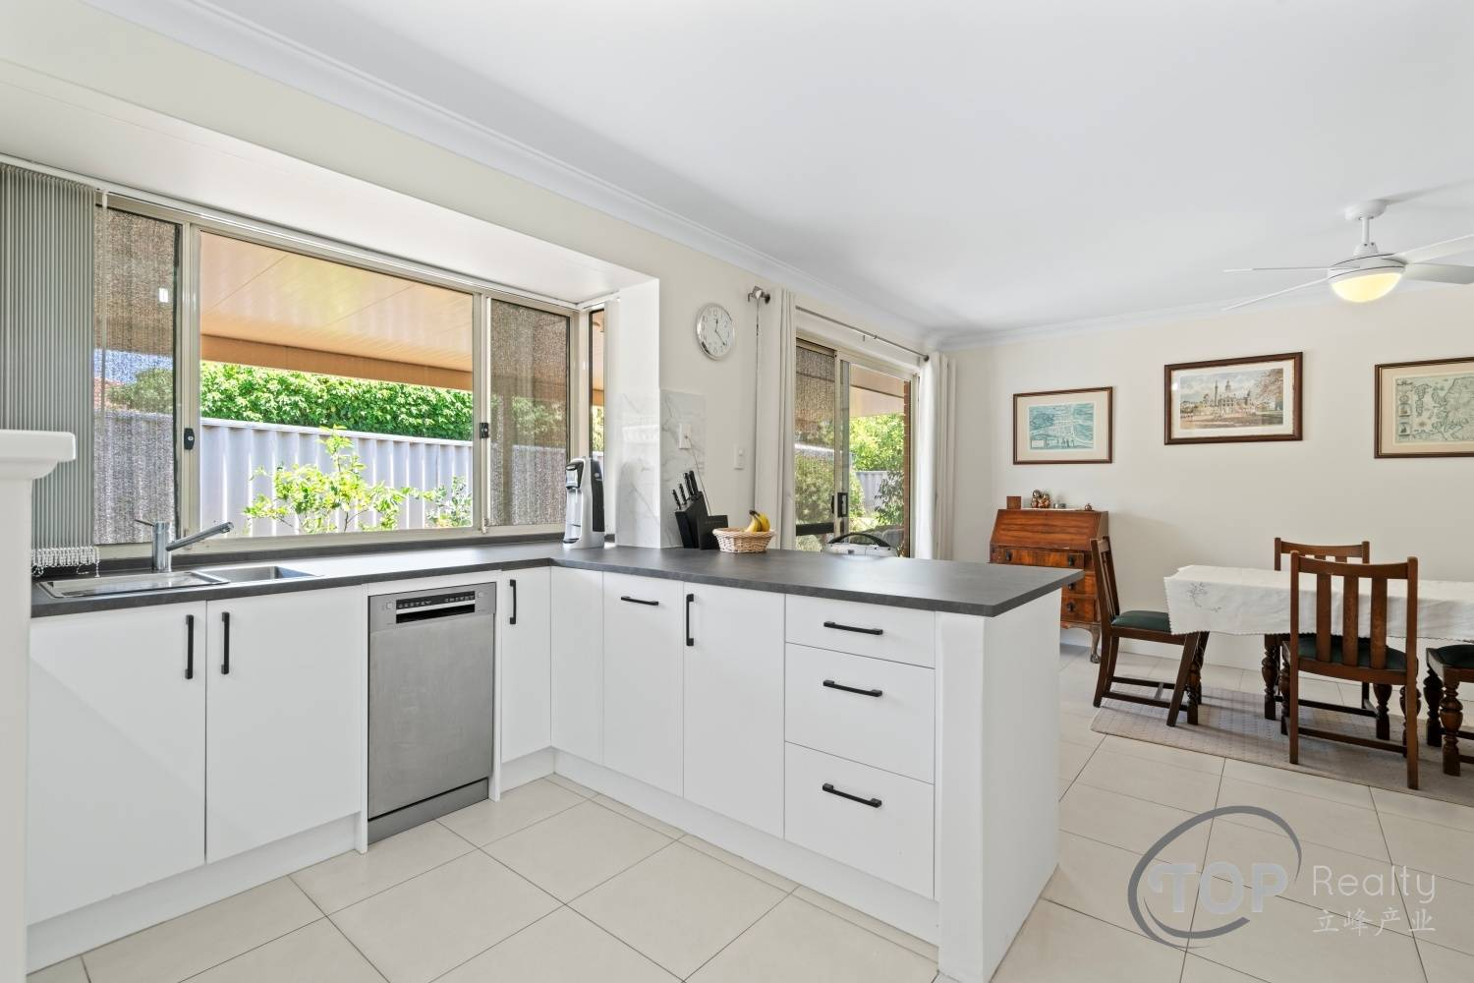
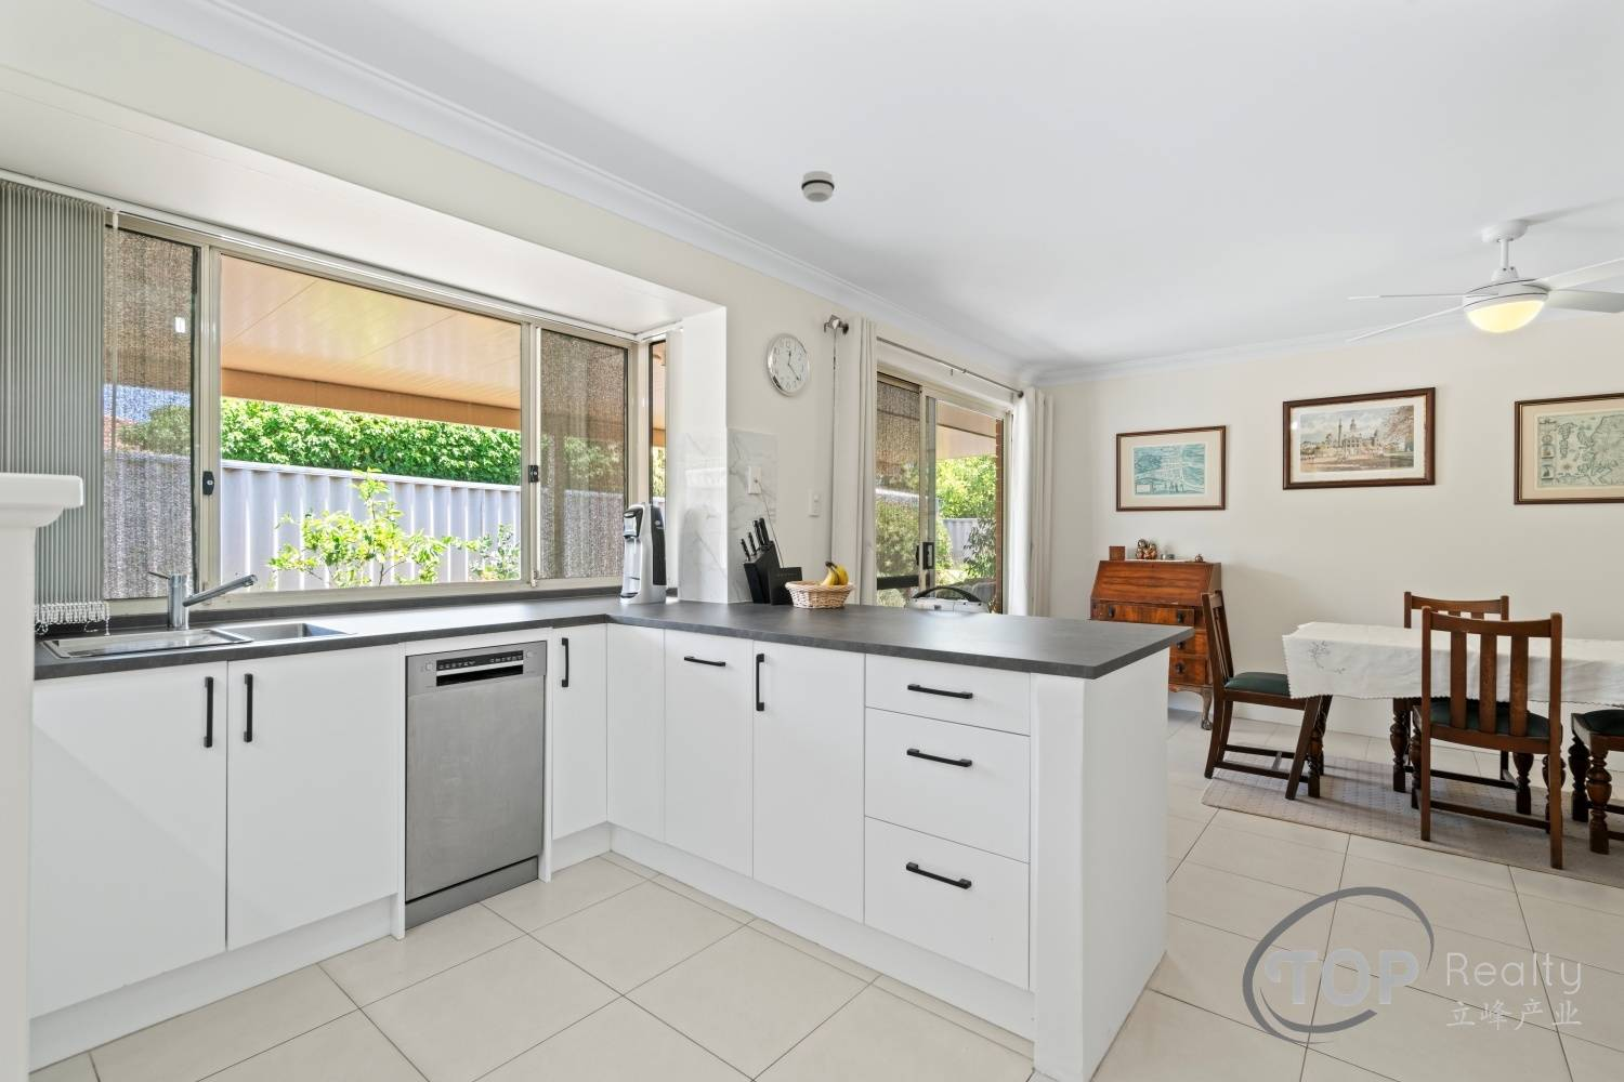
+ smoke detector (817, 187)
